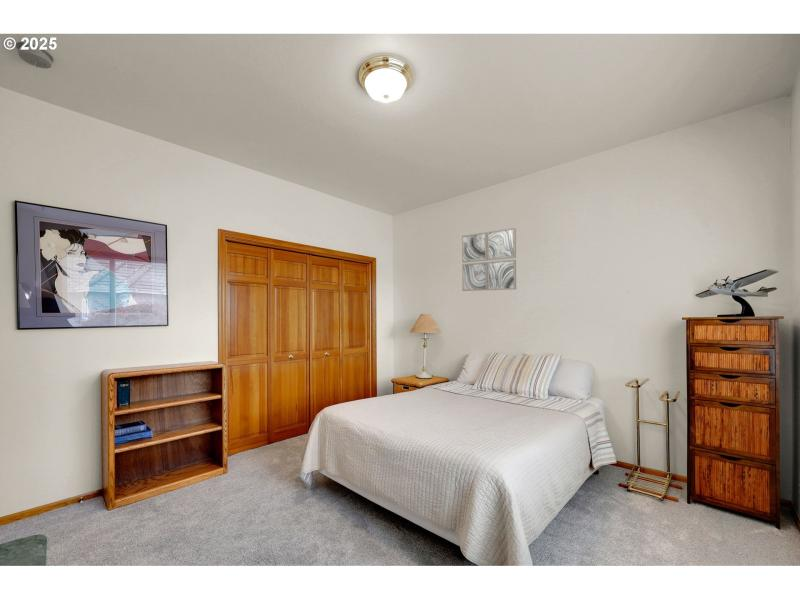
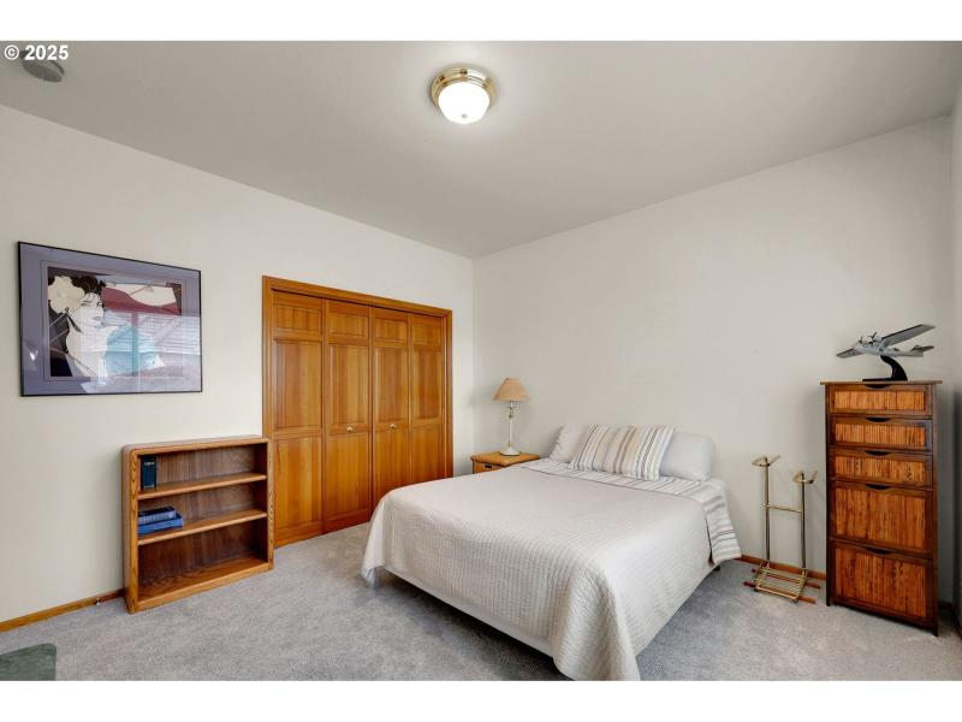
- wall art (487, 260)
